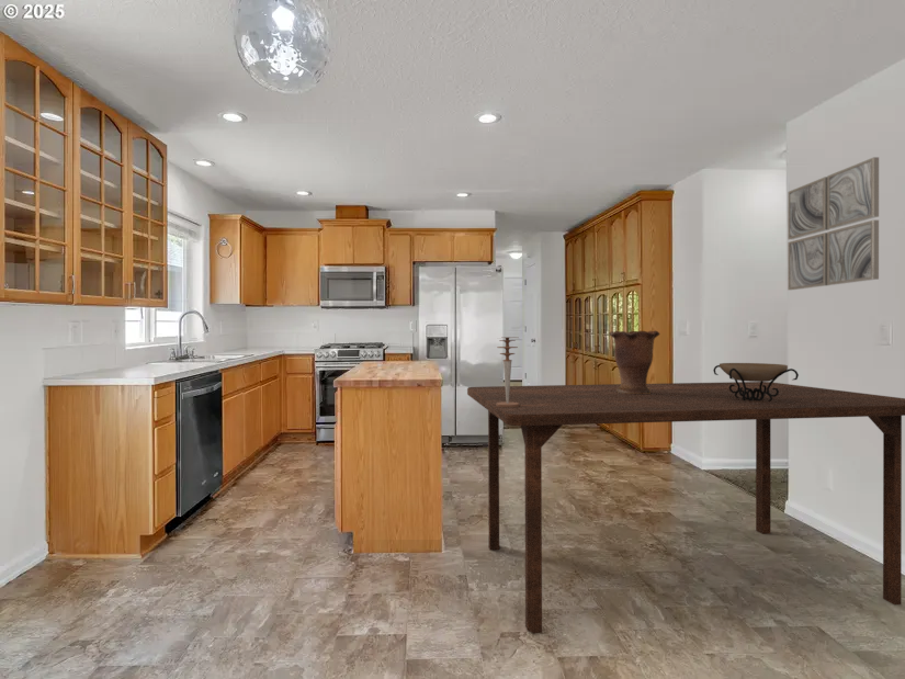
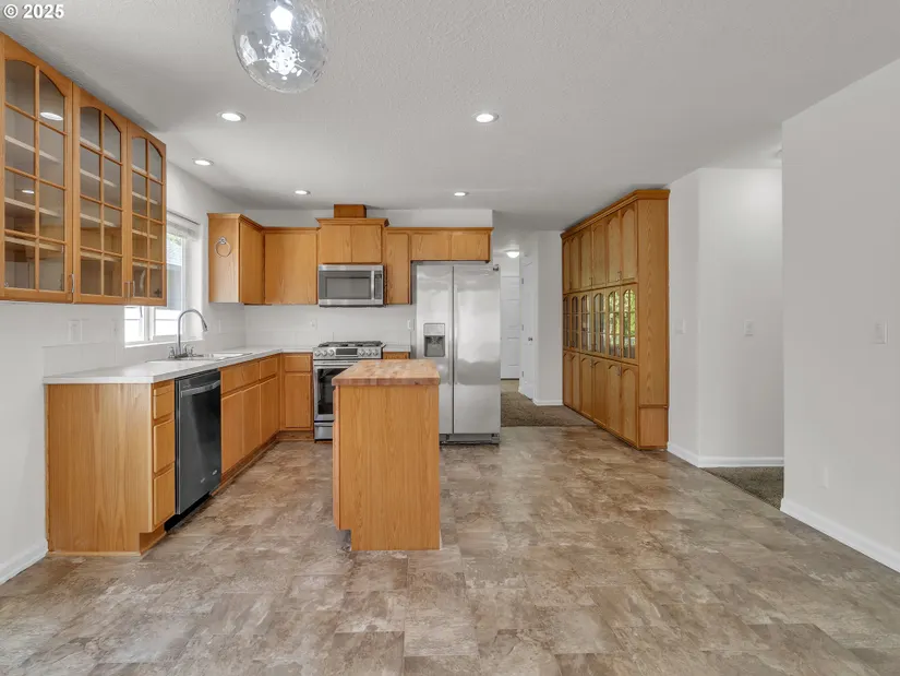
- candlestick (507, 361)
- decorative bowl (753, 381)
- vase (633, 361)
- dining table (670, 421)
- wall art (828, 229)
